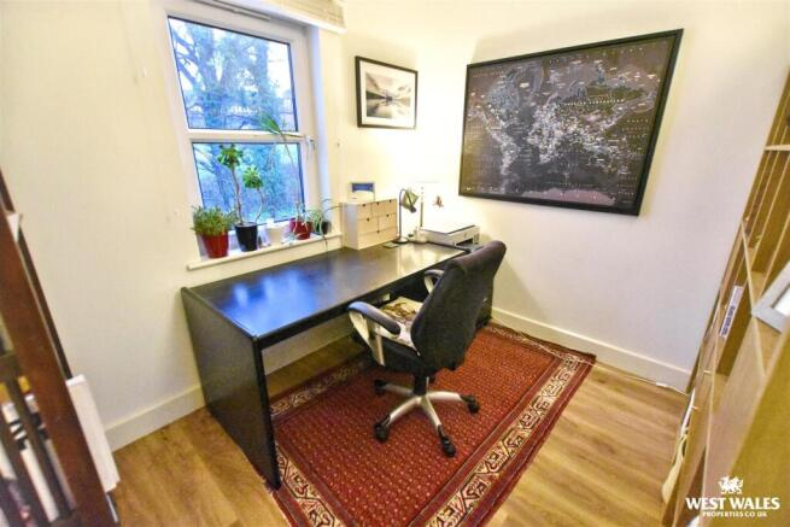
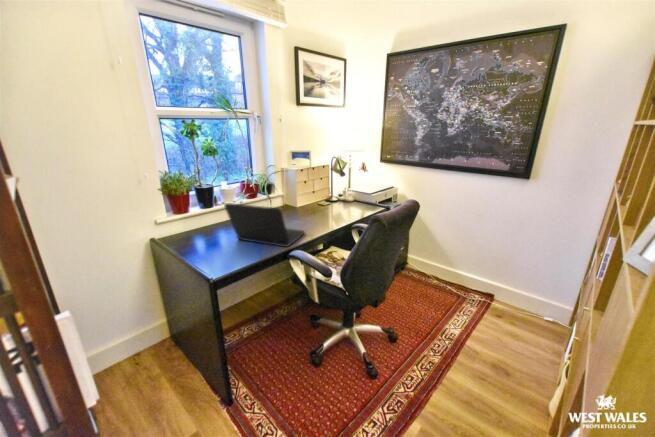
+ laptop (267, 219)
